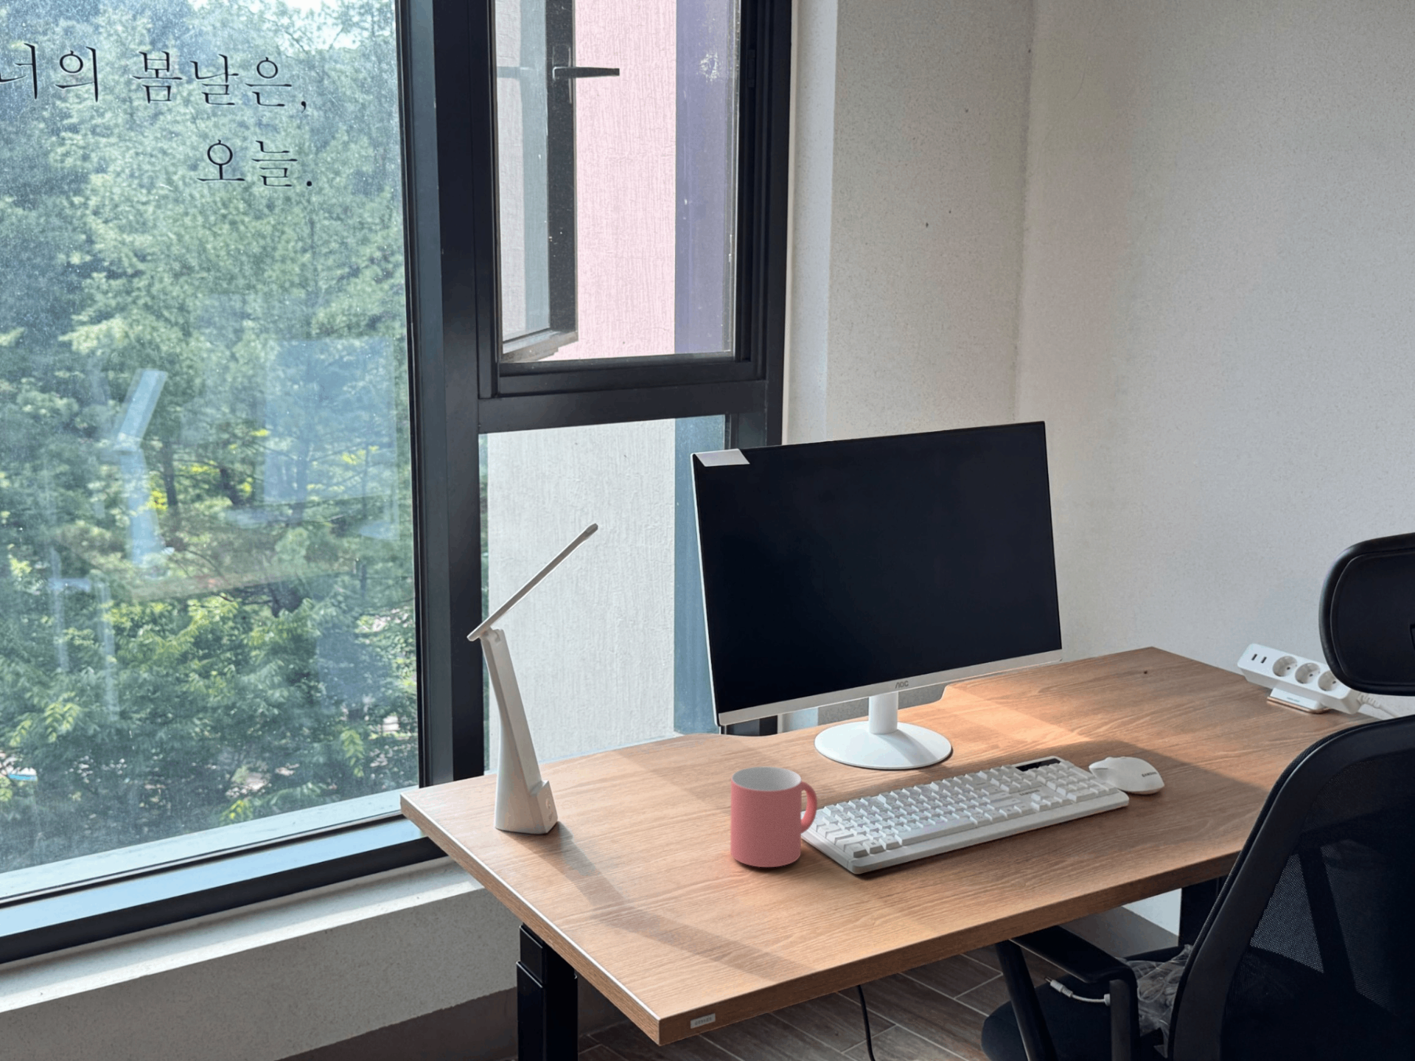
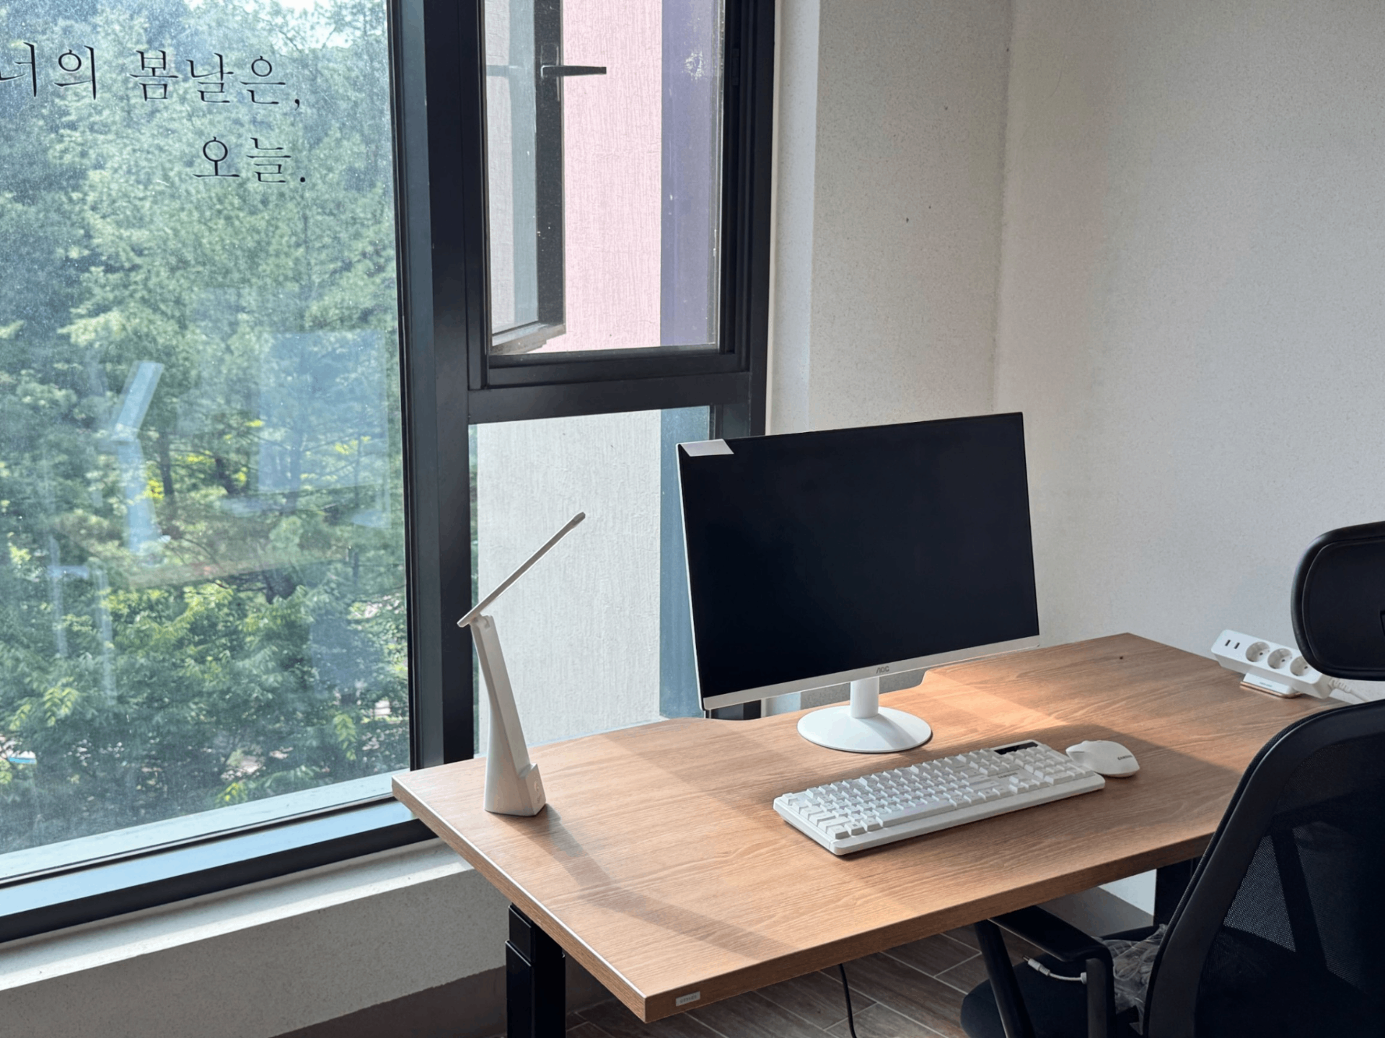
- mug (777, 814)
